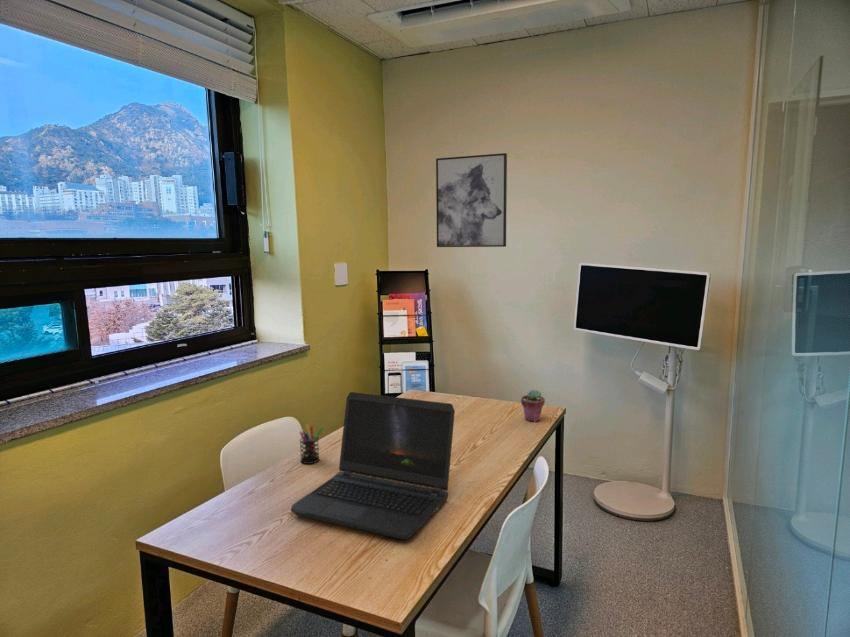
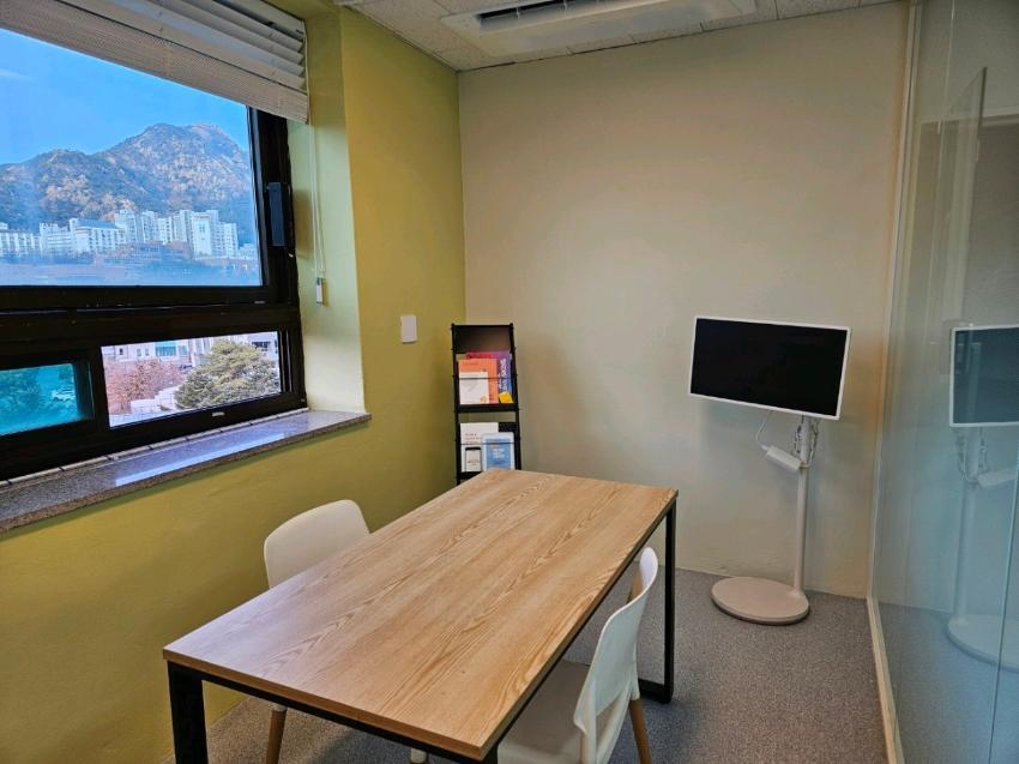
- laptop computer (374, 458)
- potted succulent (532, 404)
- wall art (470, 202)
- pen holder (311, 442)
